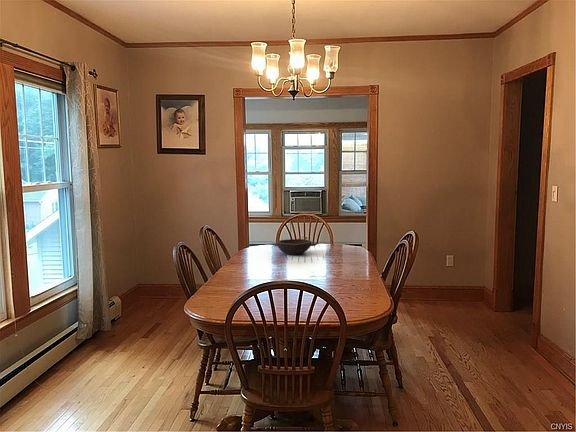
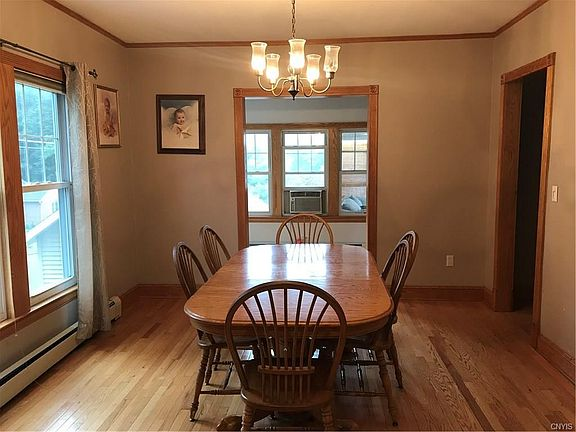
- bowl (294, 247)
